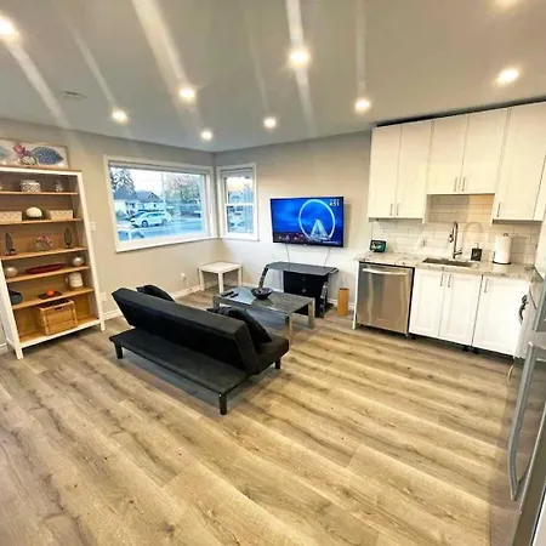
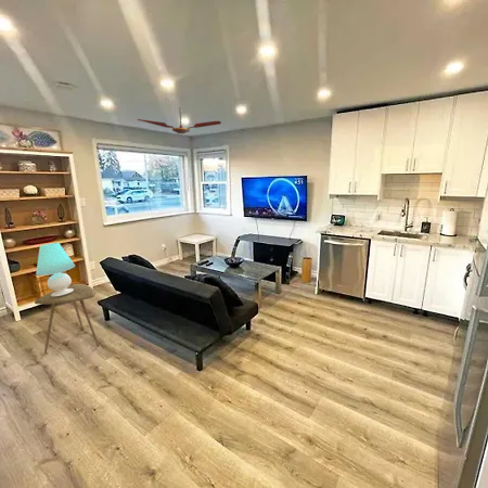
+ table lamp (59, 269)
+ ceiling fan (180, 123)
+ side table (78, 318)
